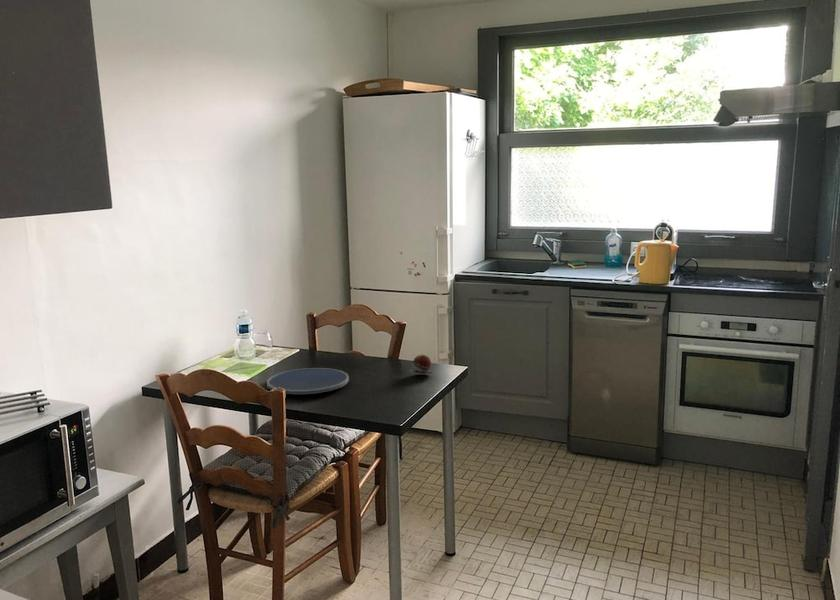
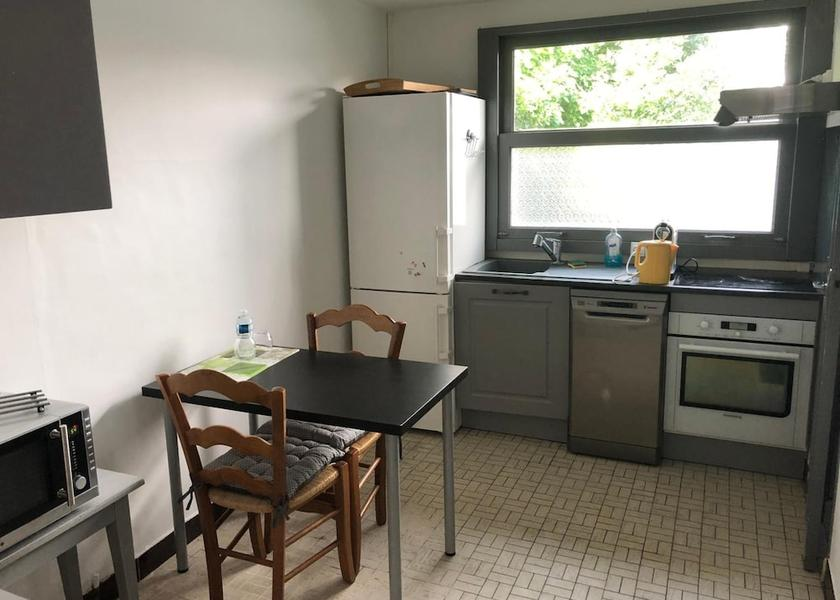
- apple (421, 365)
- plate (308, 381)
